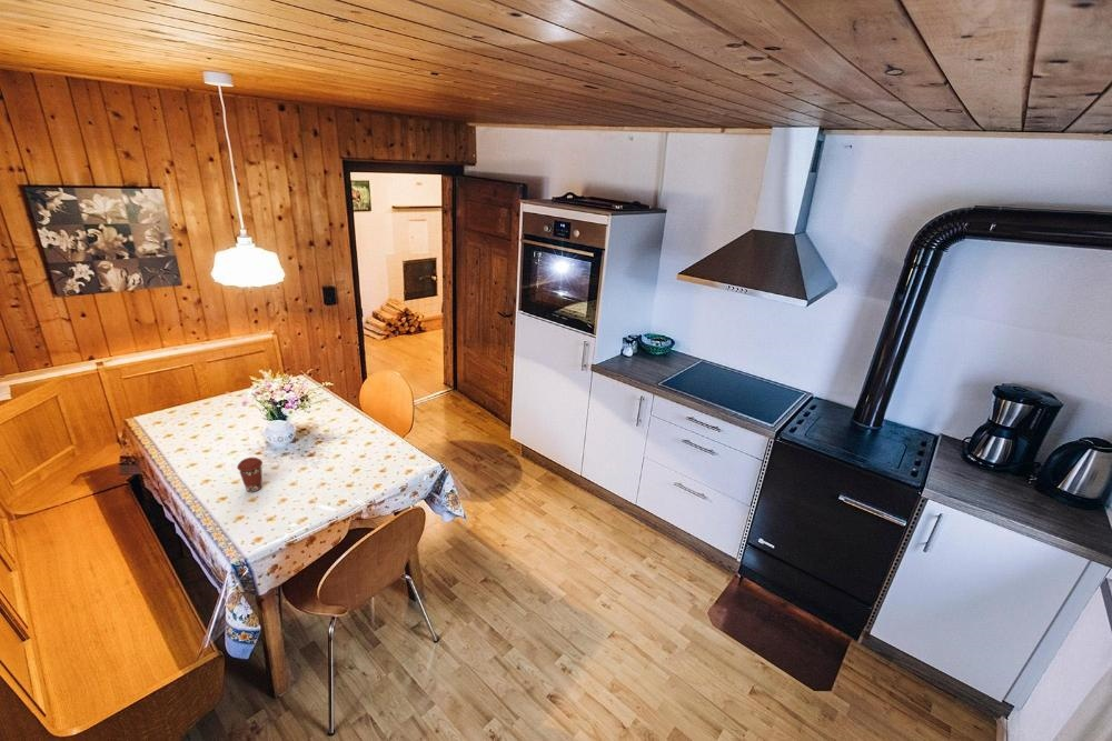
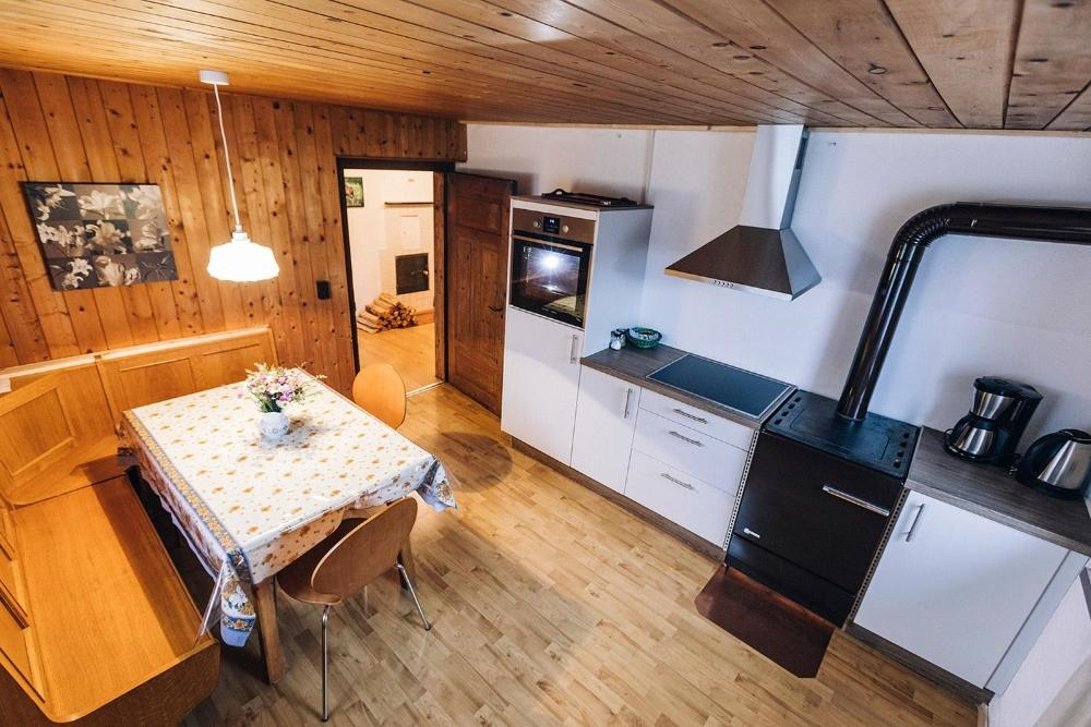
- coffee cup (251, 474)
